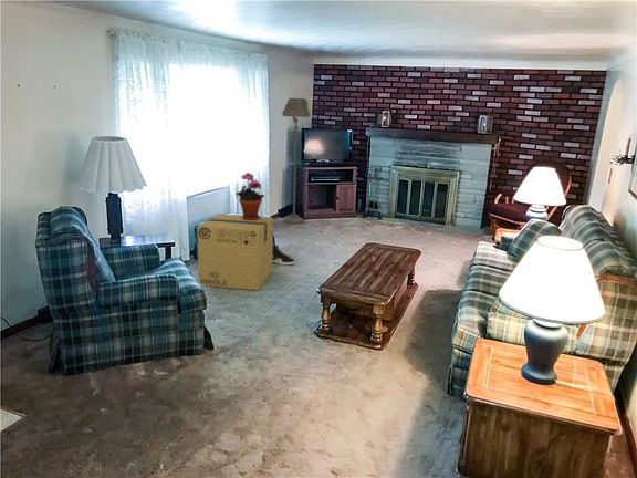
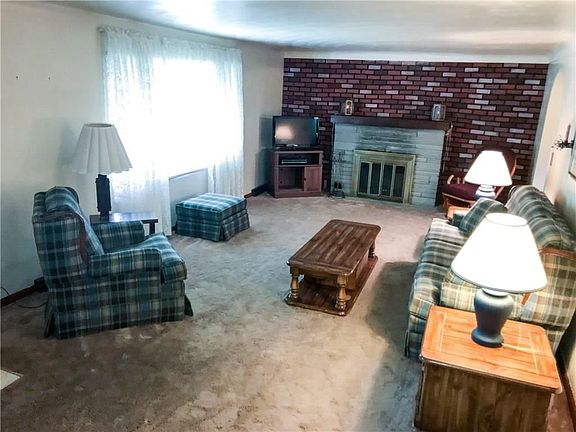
- potted plant (250, 195)
- floor lamp (294, 160)
- cardboard box (237, 250)
- sneaker (280, 253)
